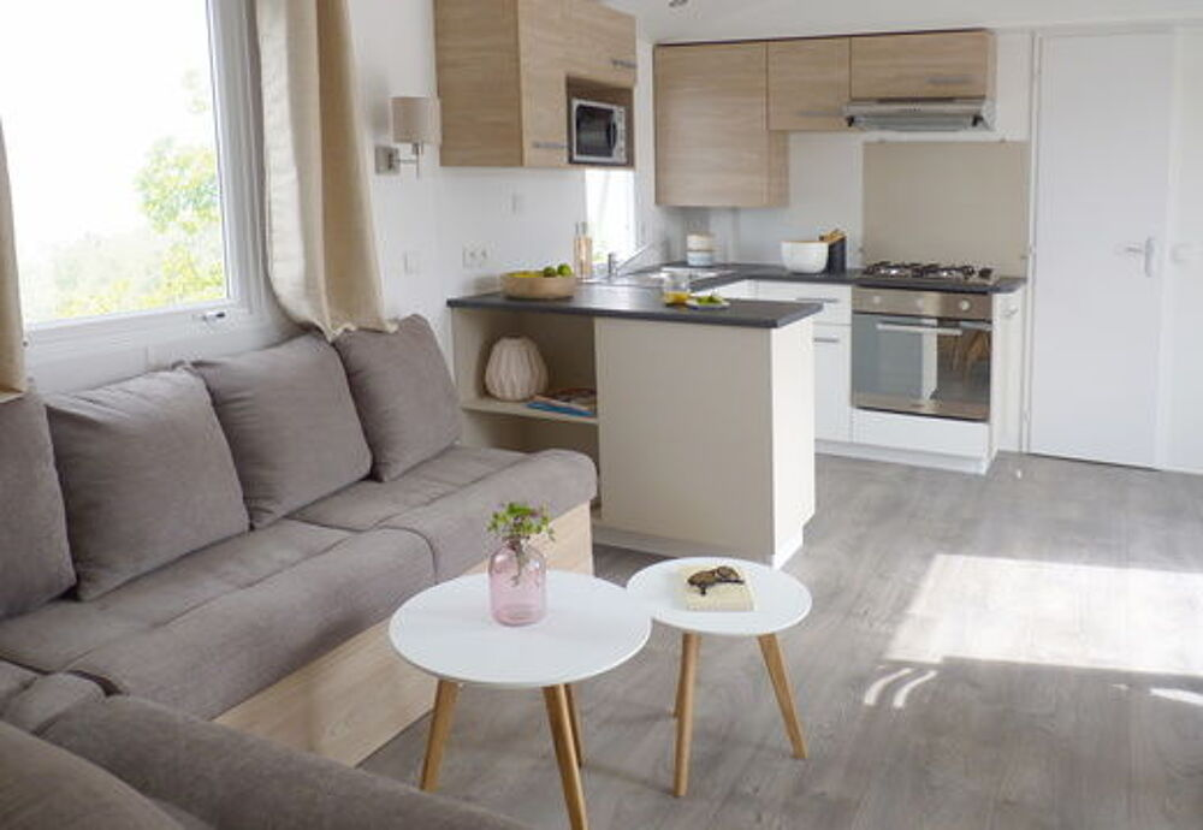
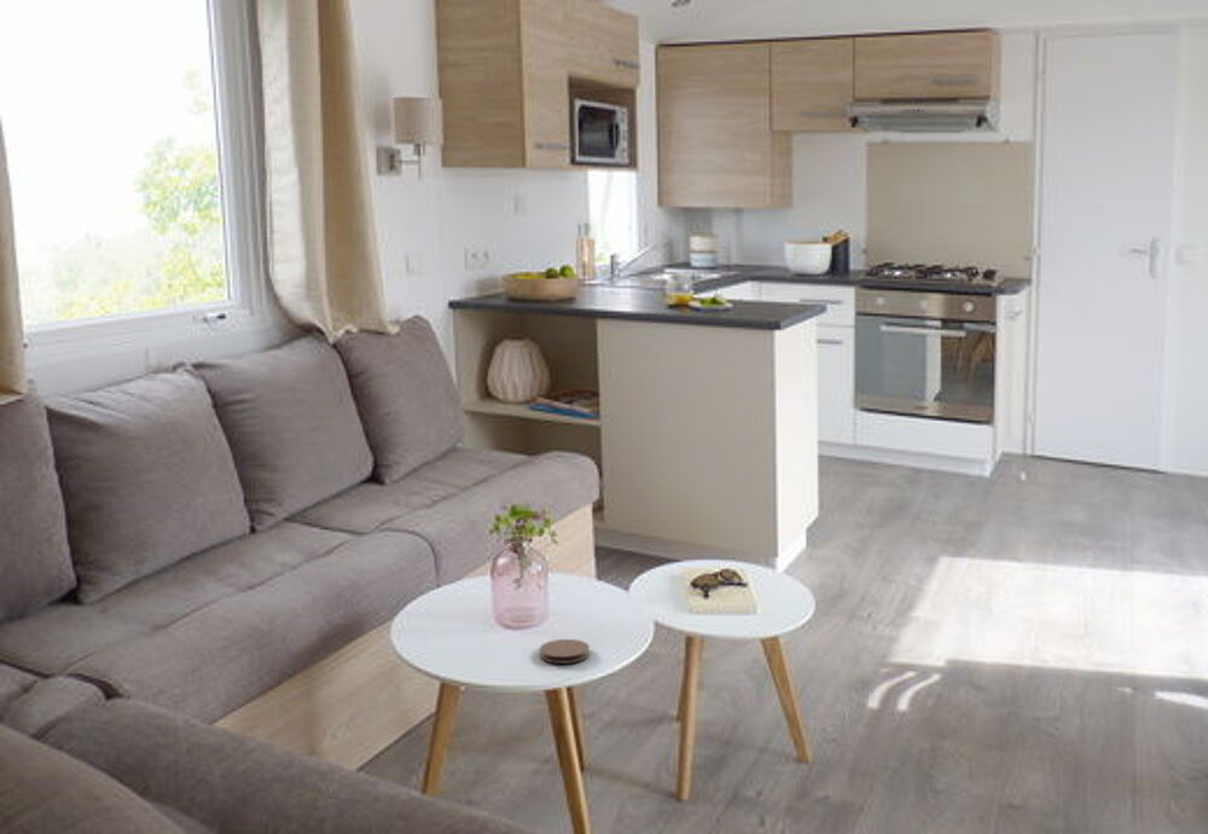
+ coaster (564, 650)
